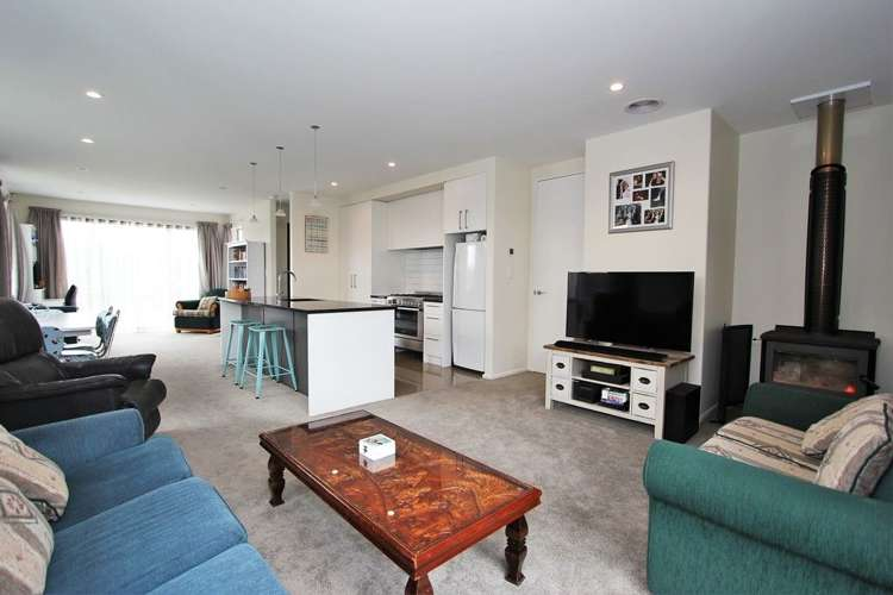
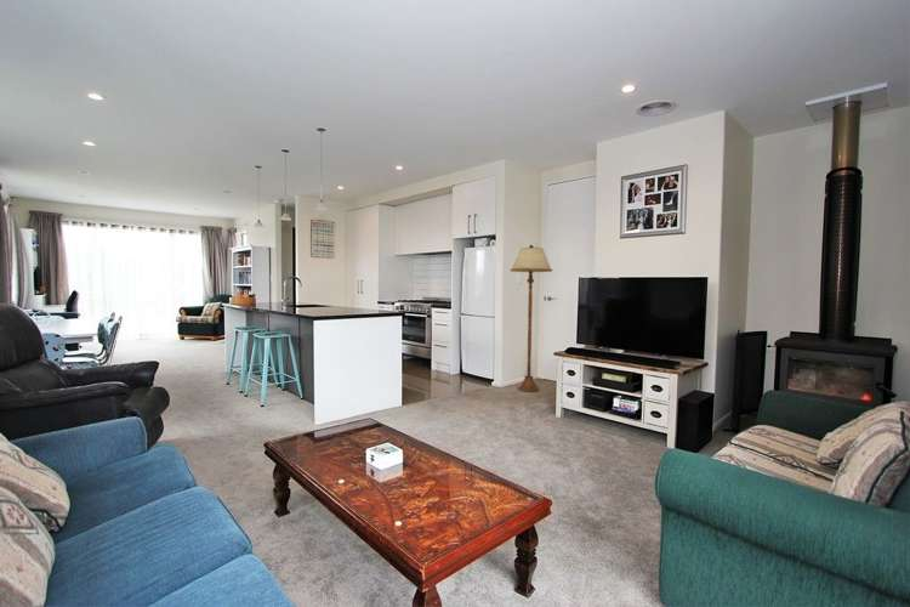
+ floor lamp (530, 317)
